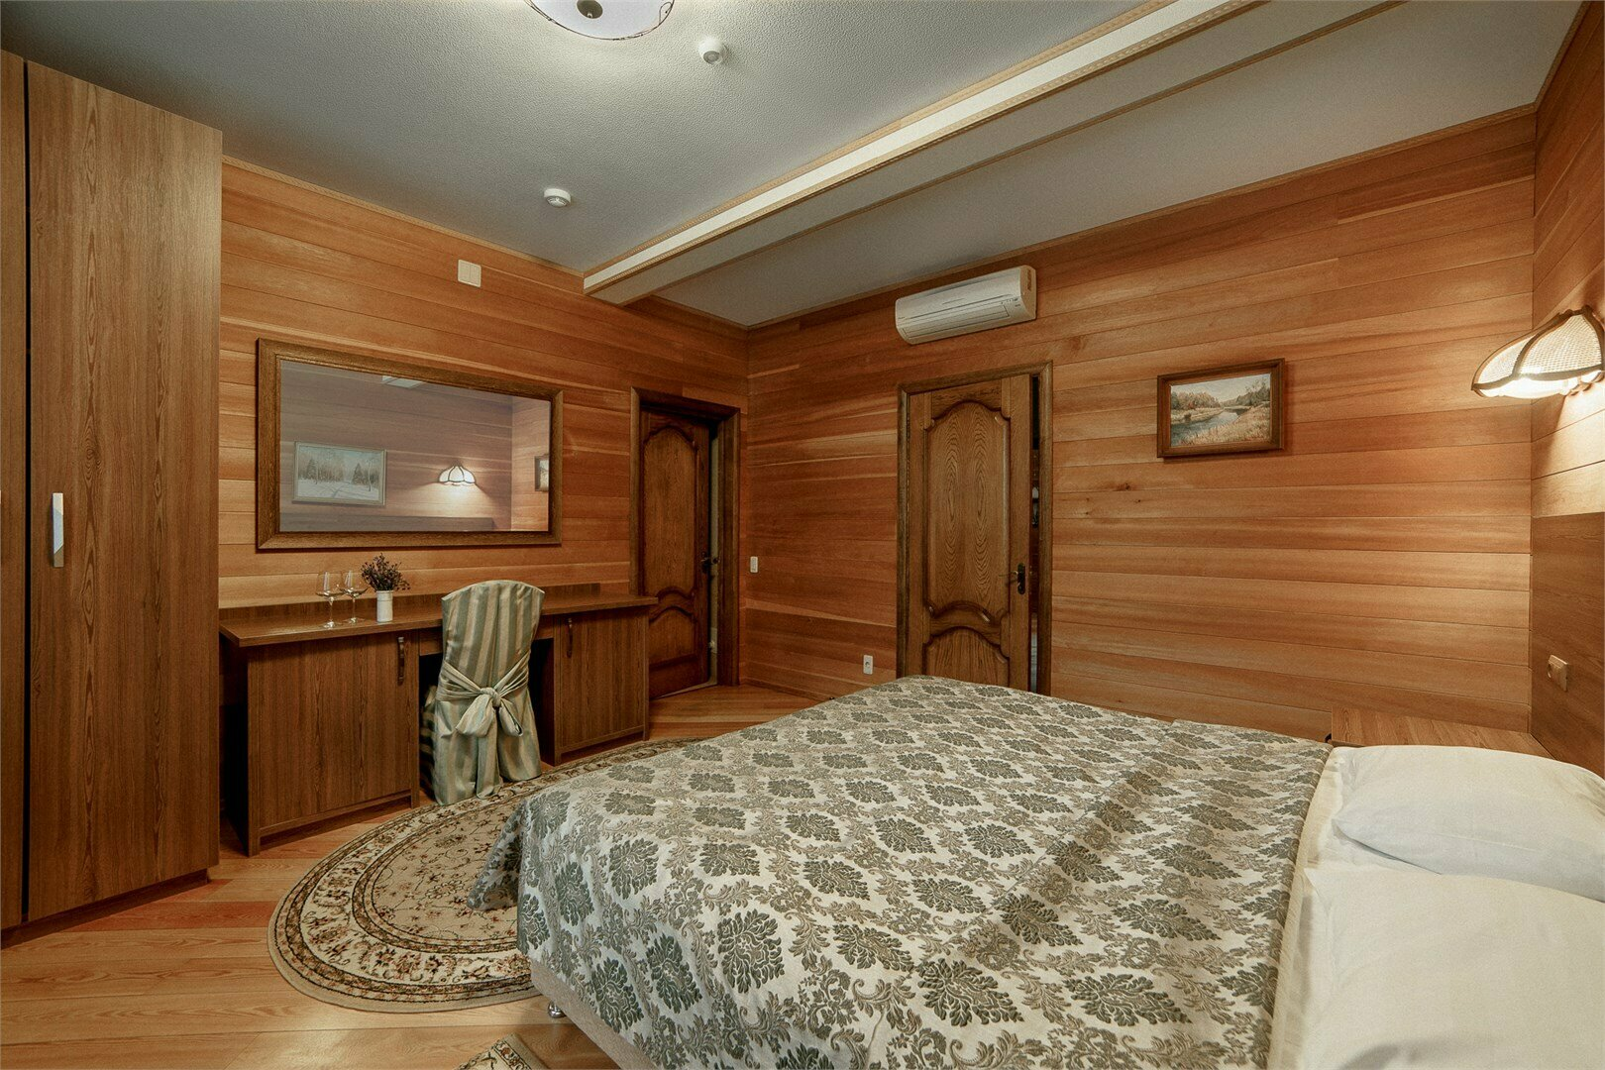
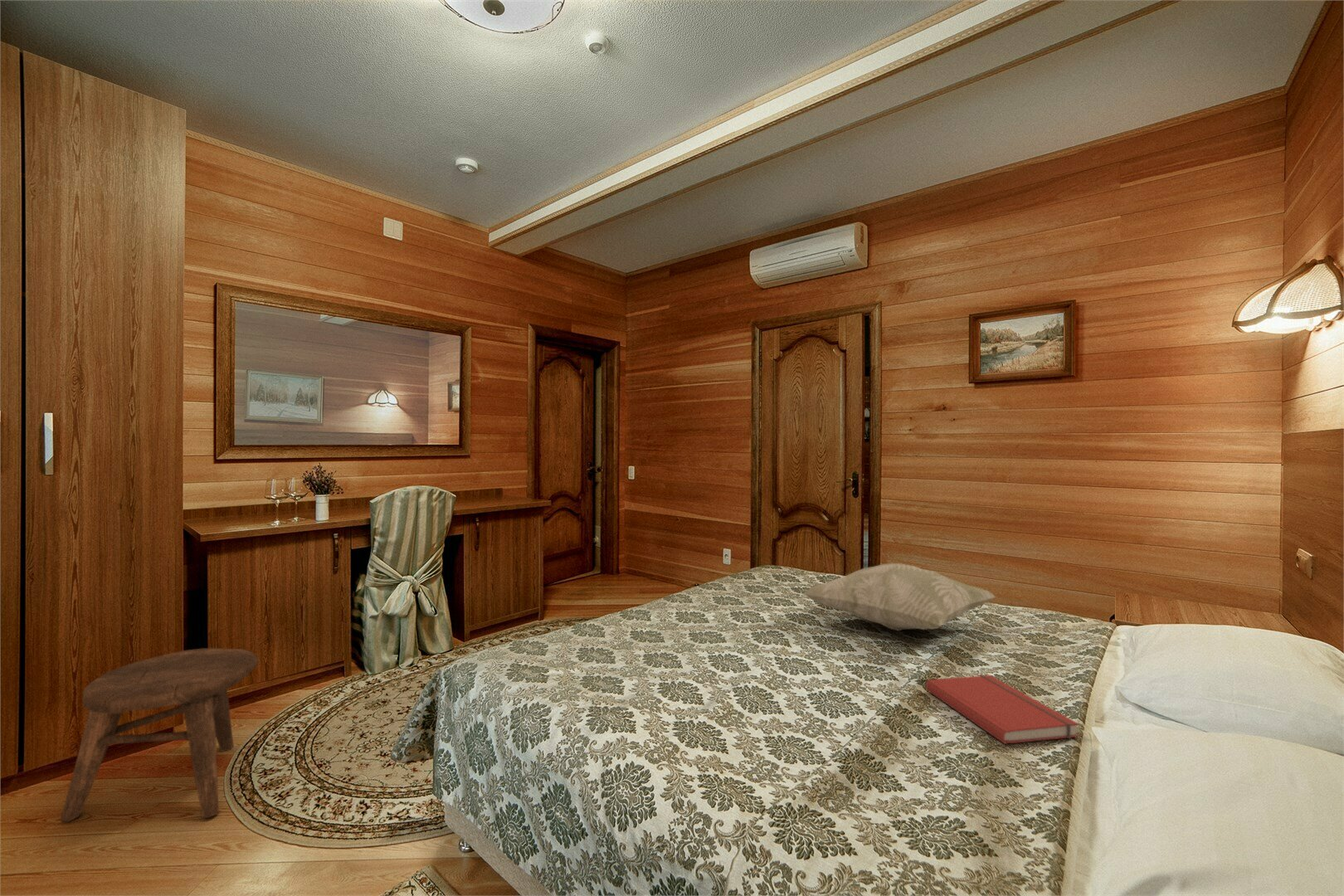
+ stool (166, 733)
+ decorative pillow (898, 595)
+ book (996, 705)
